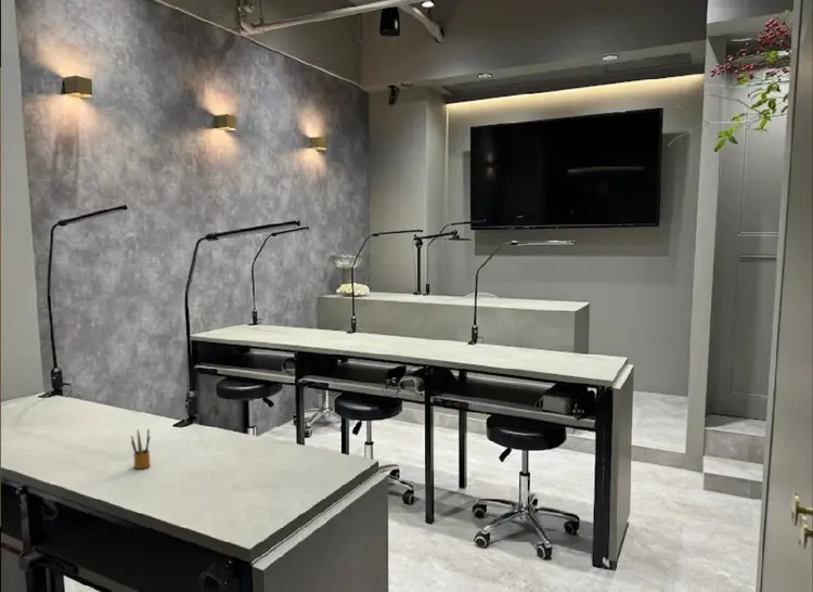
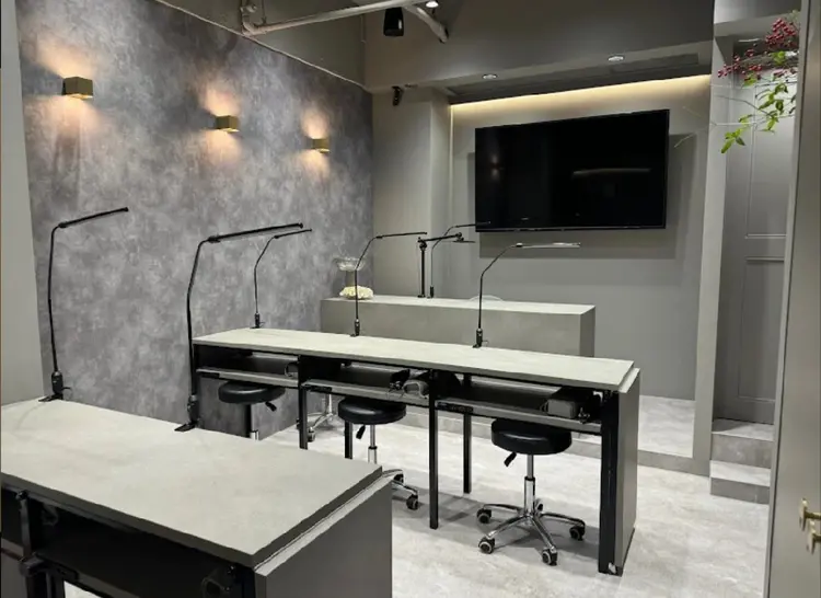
- pencil box (141, 449)
